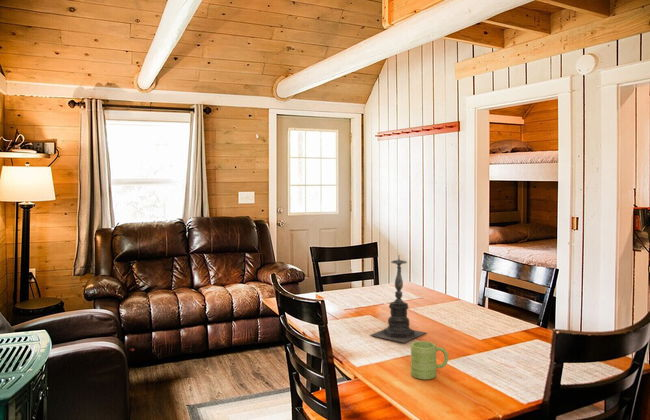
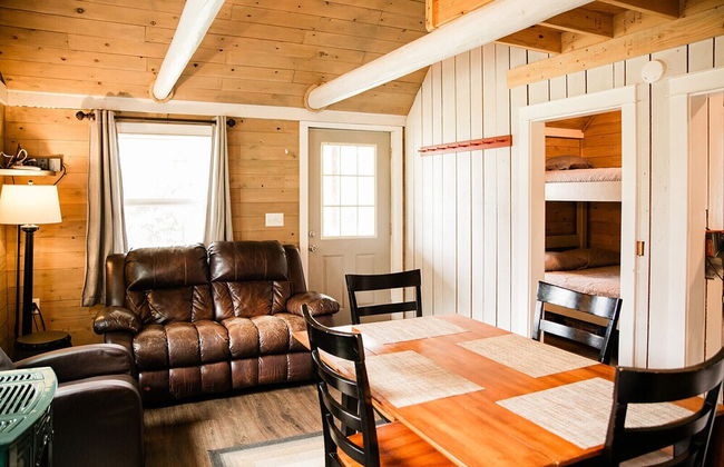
- mug (429, 360)
- candle holder (398, 291)
